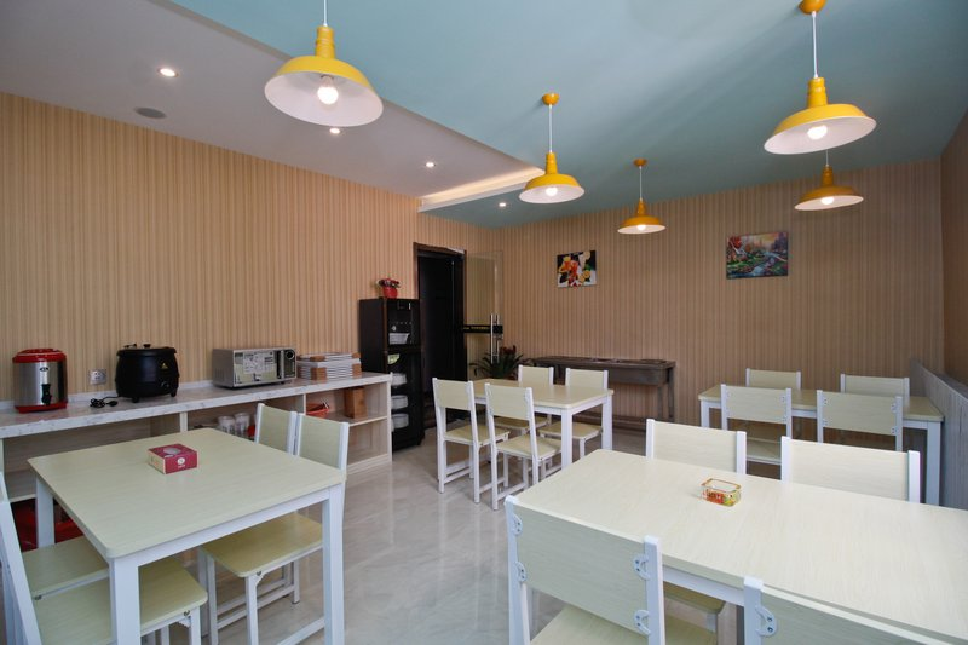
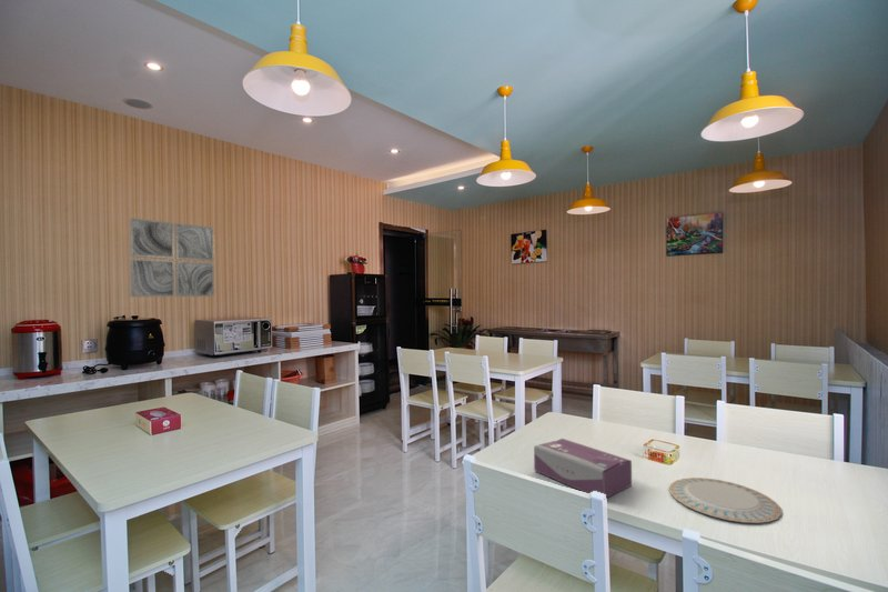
+ chinaware (722, 495)
+ tissue box (581, 464)
+ wall art (173, 258)
